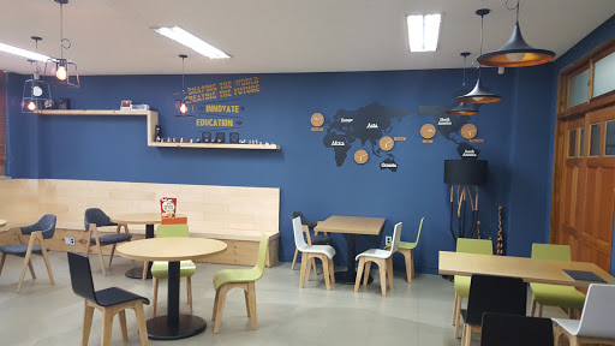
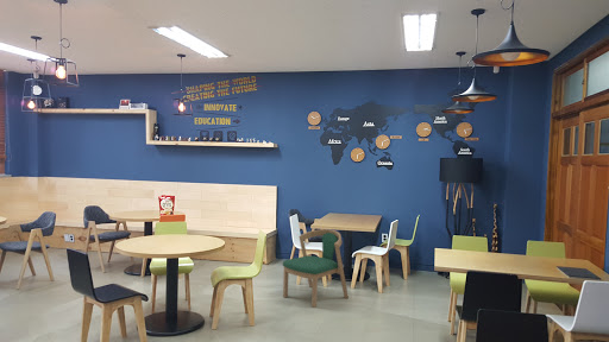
+ dining chair (314, 265)
